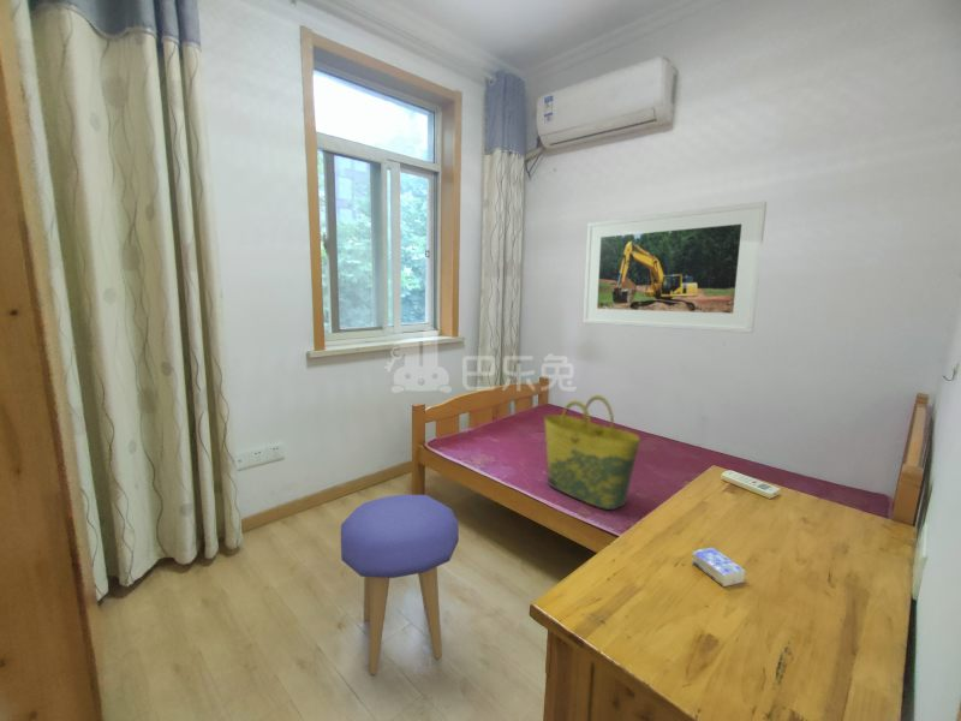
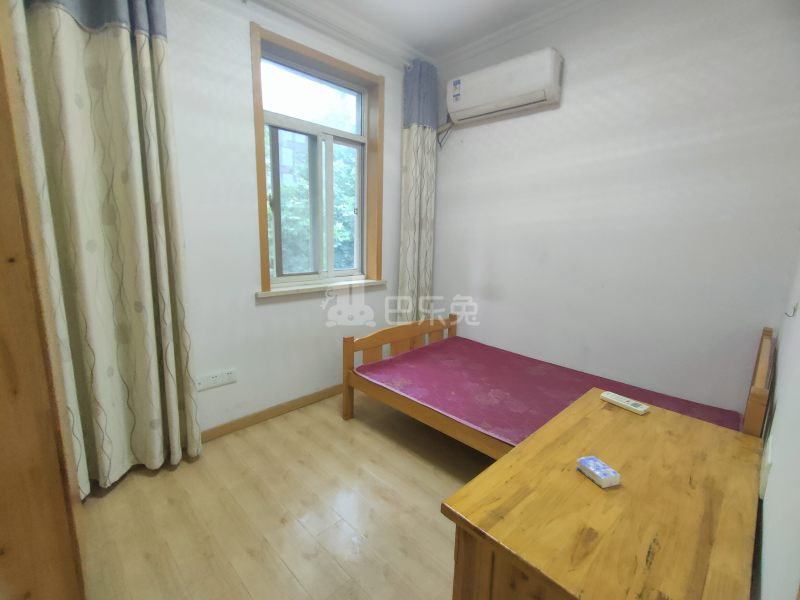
- stool (400, 576)
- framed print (661, 272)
- tote bag (586, 446)
